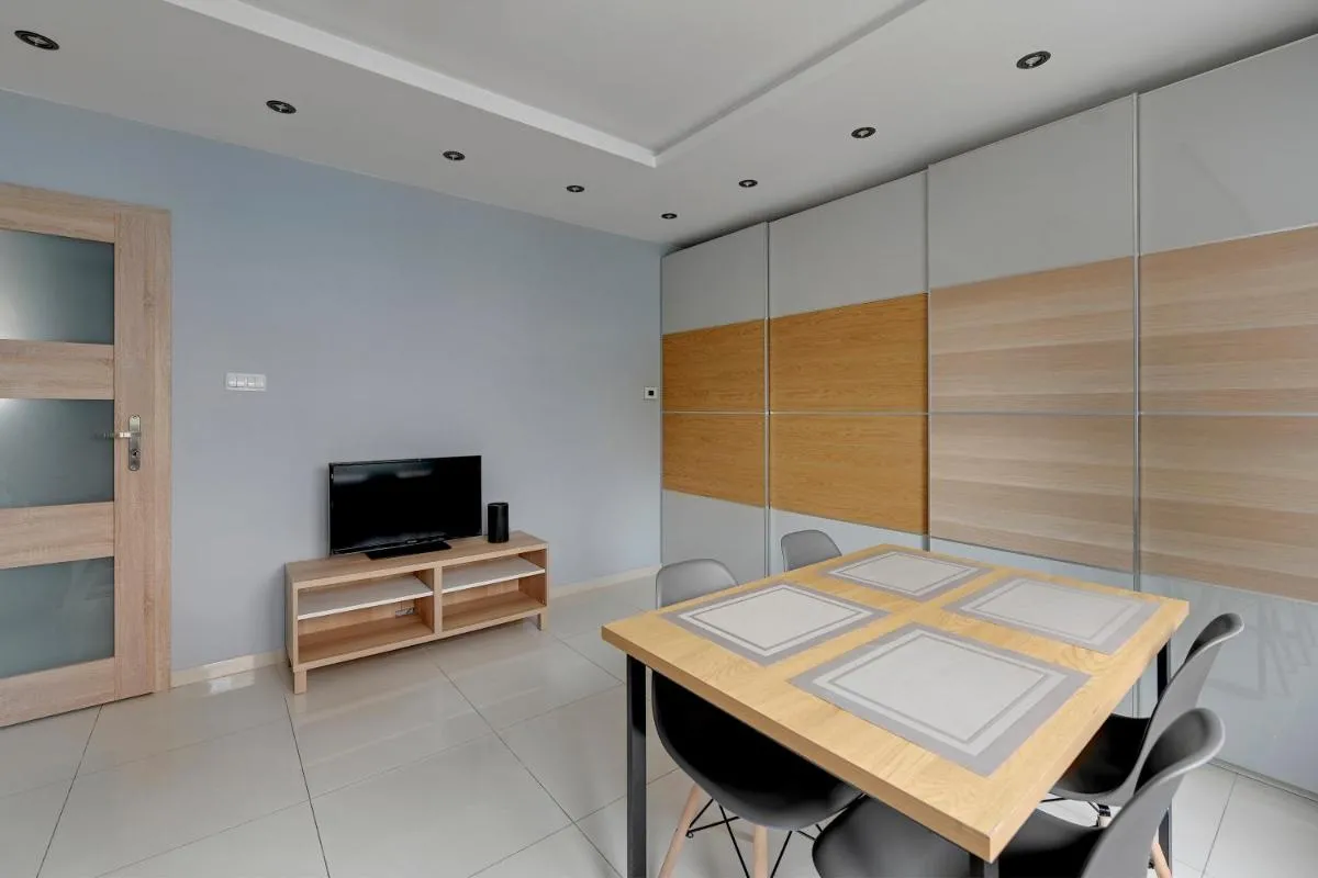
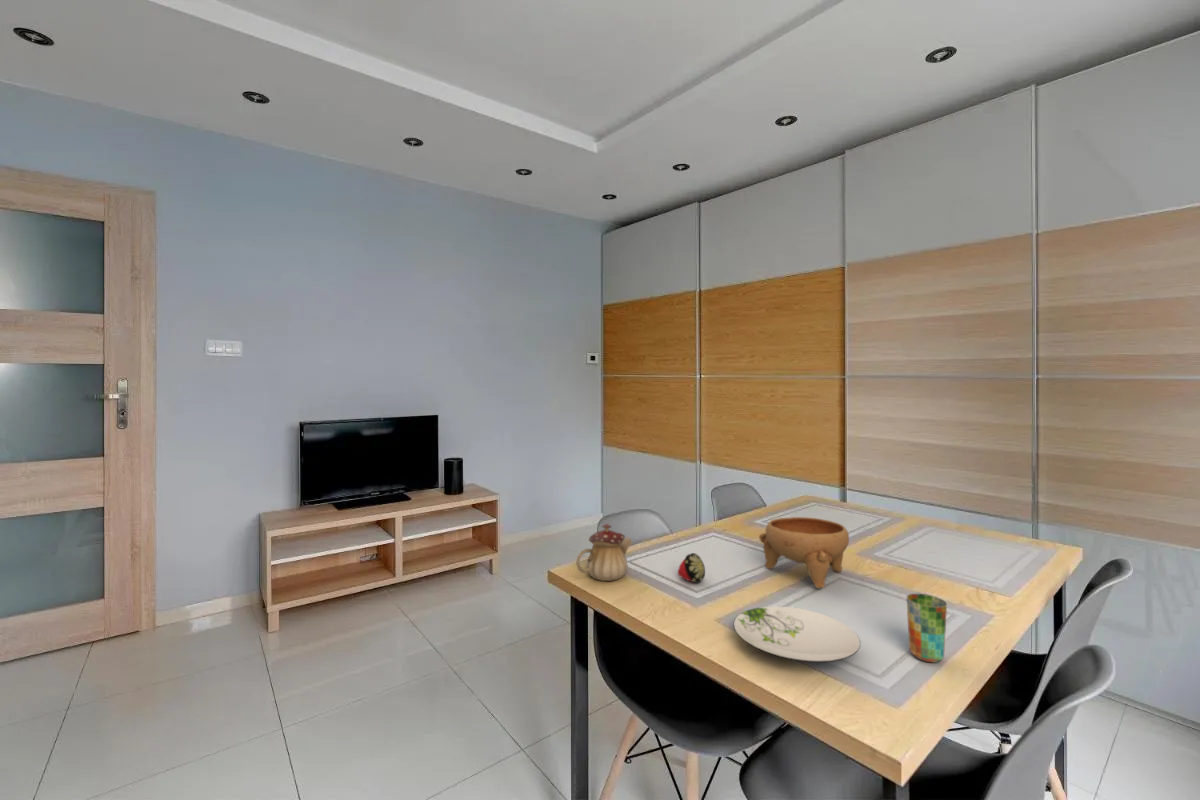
+ teapot (604, 550)
+ plate (794, 638)
+ bowl (810, 550)
+ cup (926, 628)
+ fruit (690, 566)
